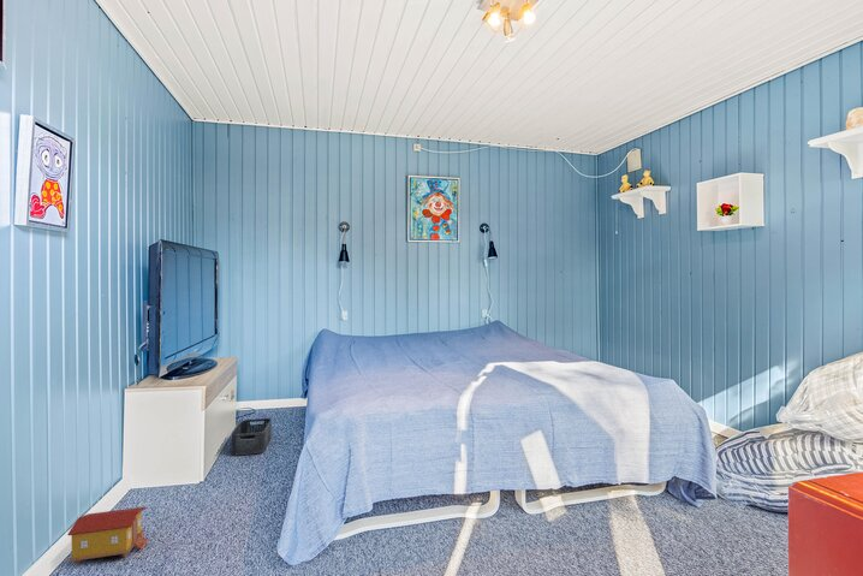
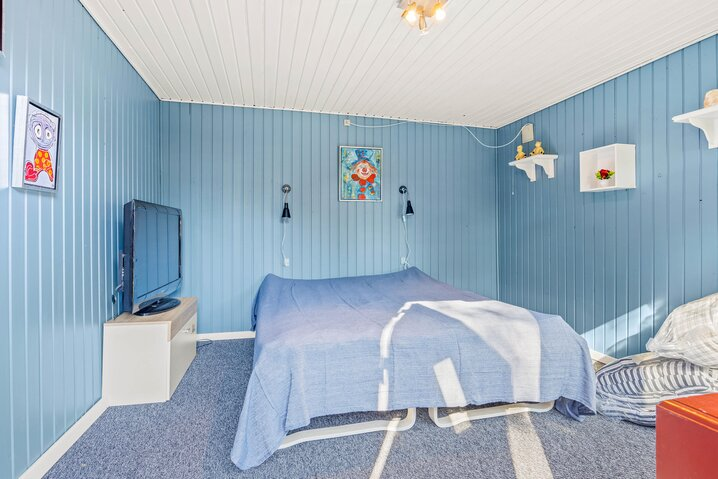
- toy house (112, 532)
- storage bin (252, 435)
